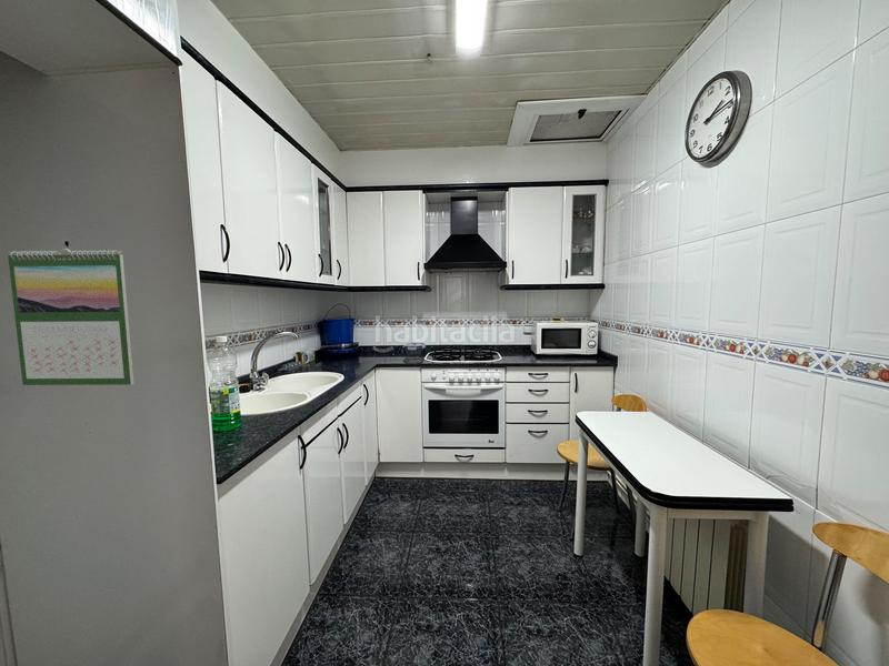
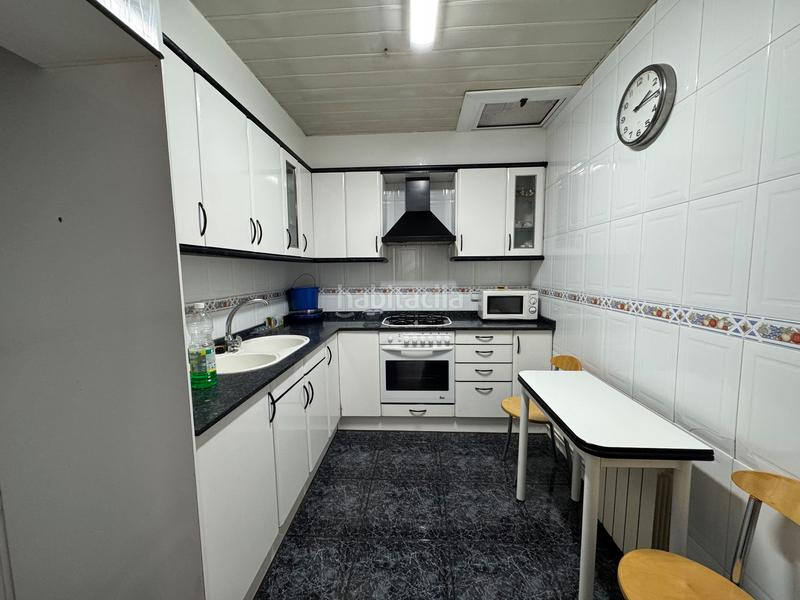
- calendar (71, 317)
